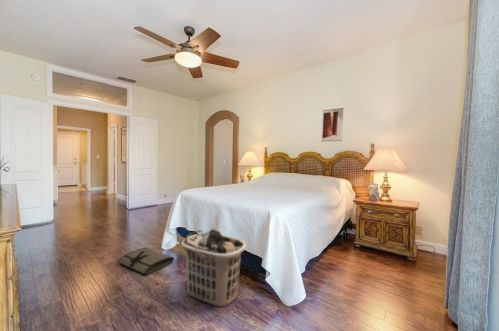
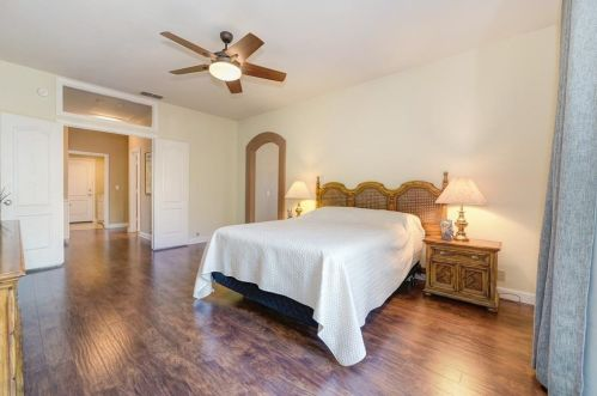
- wall art (332, 125)
- tool roll (146, 256)
- clothes hamper (213, 262)
